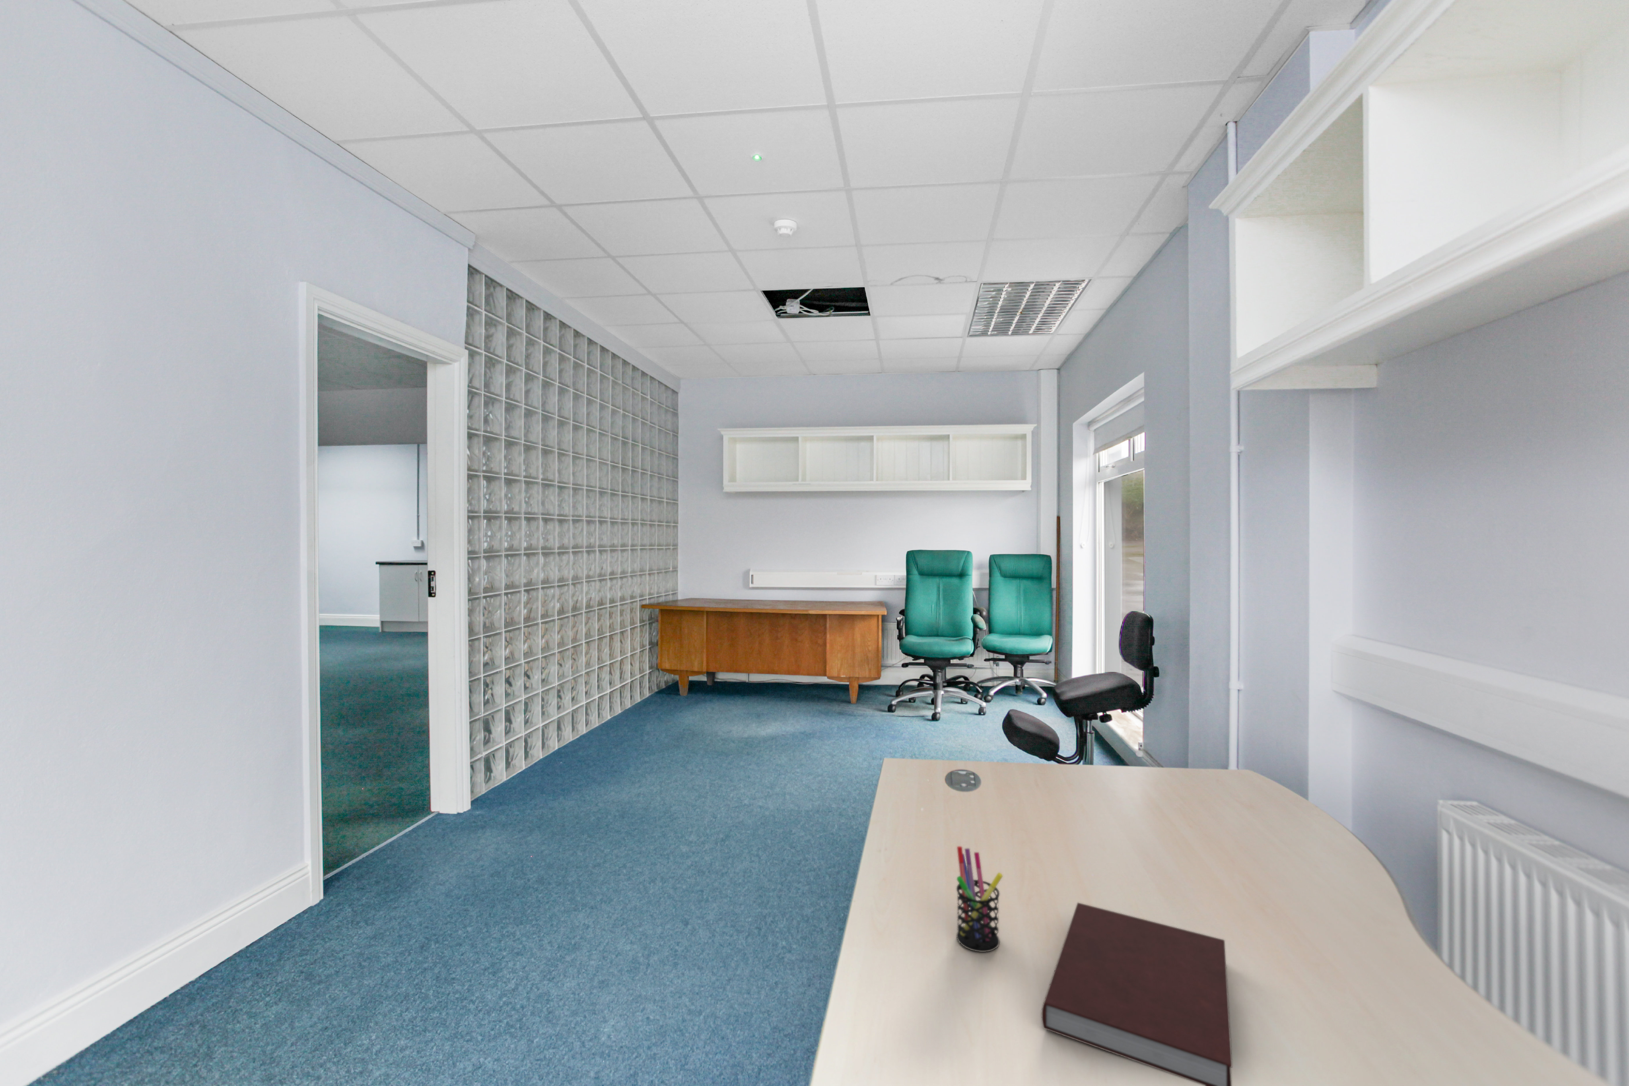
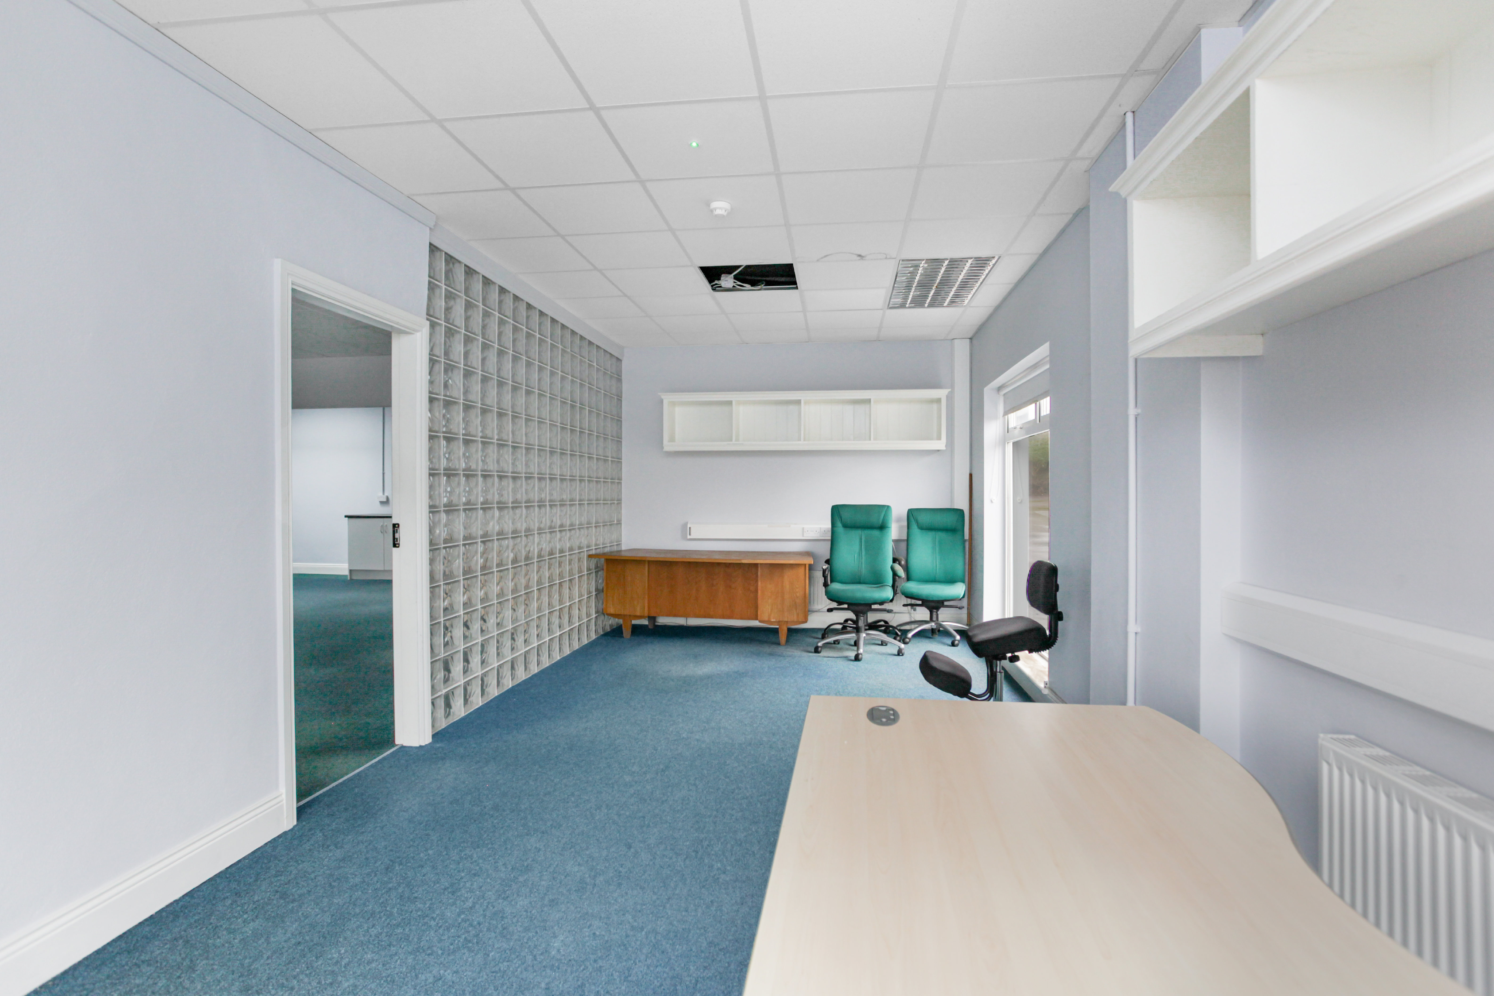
- notebook (1139, 981)
- pen holder (973, 897)
